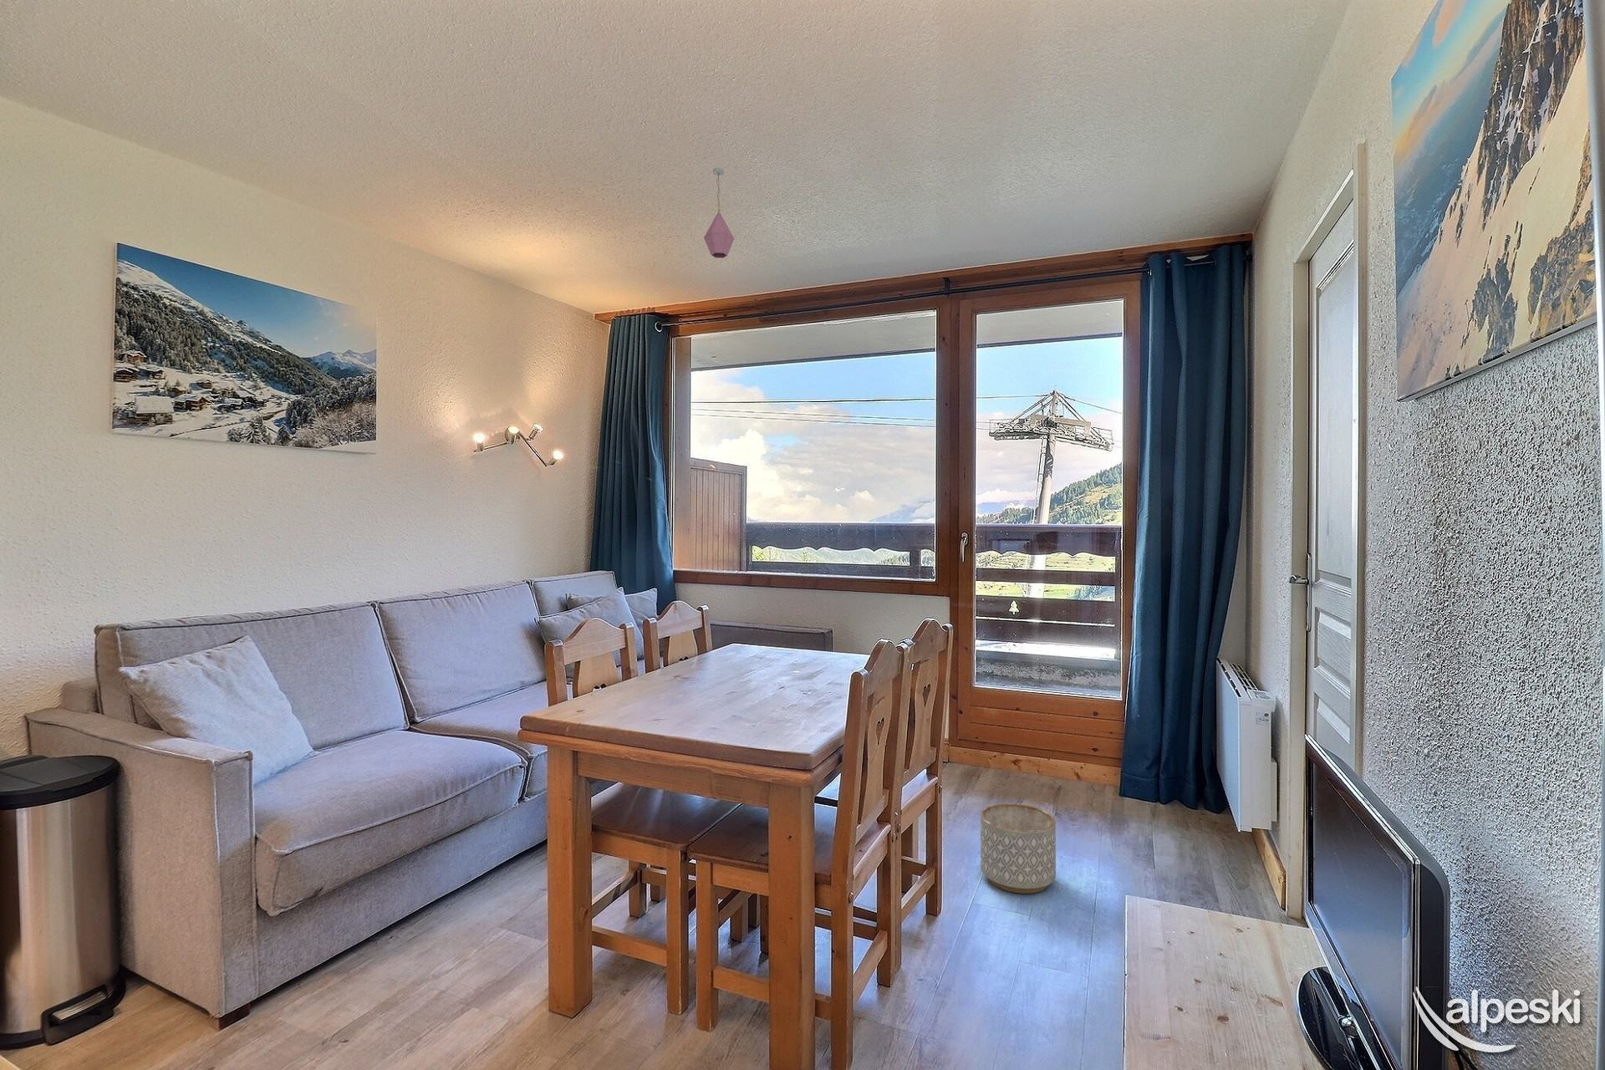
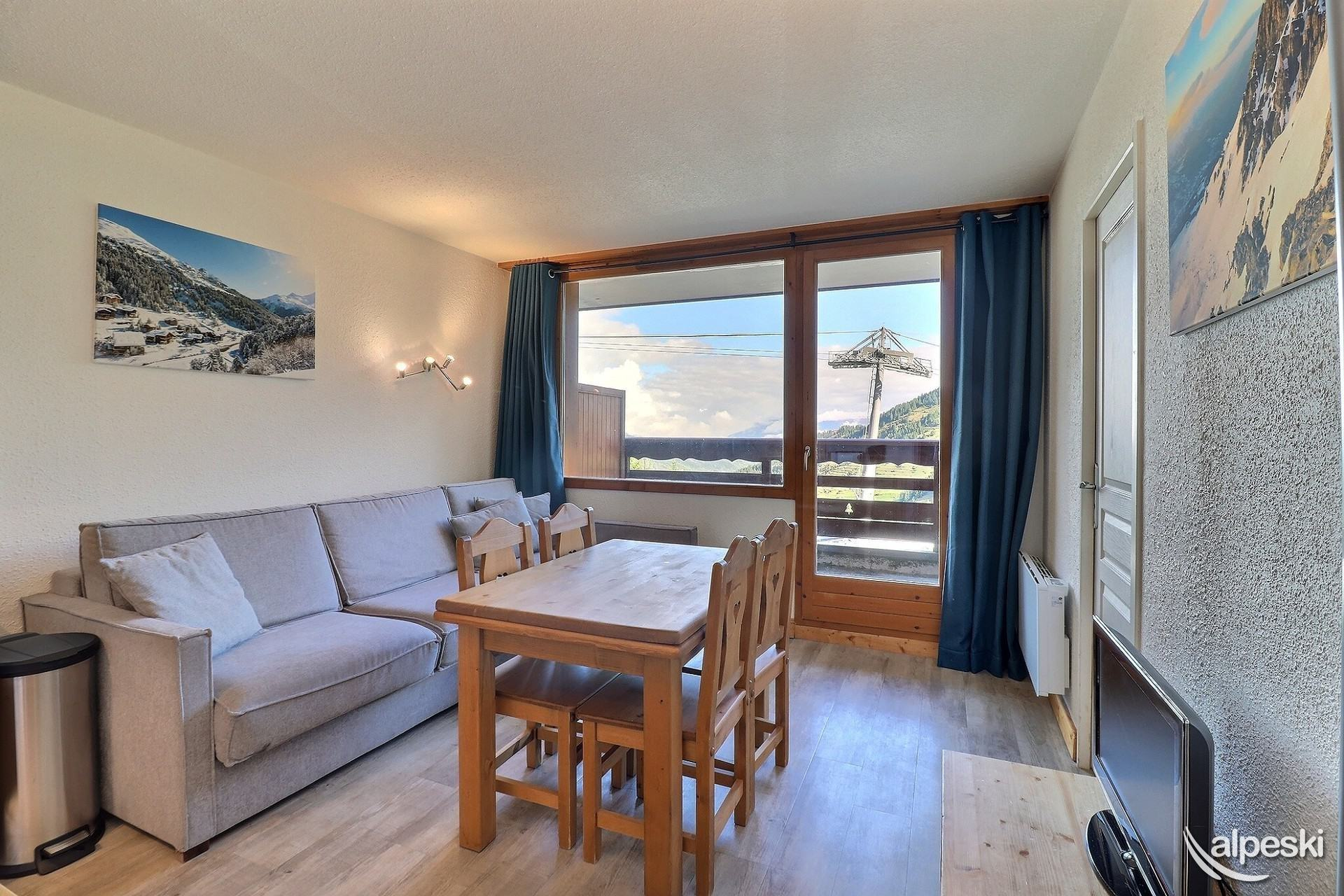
- planter (1017, 848)
- pendant light (718, 213)
